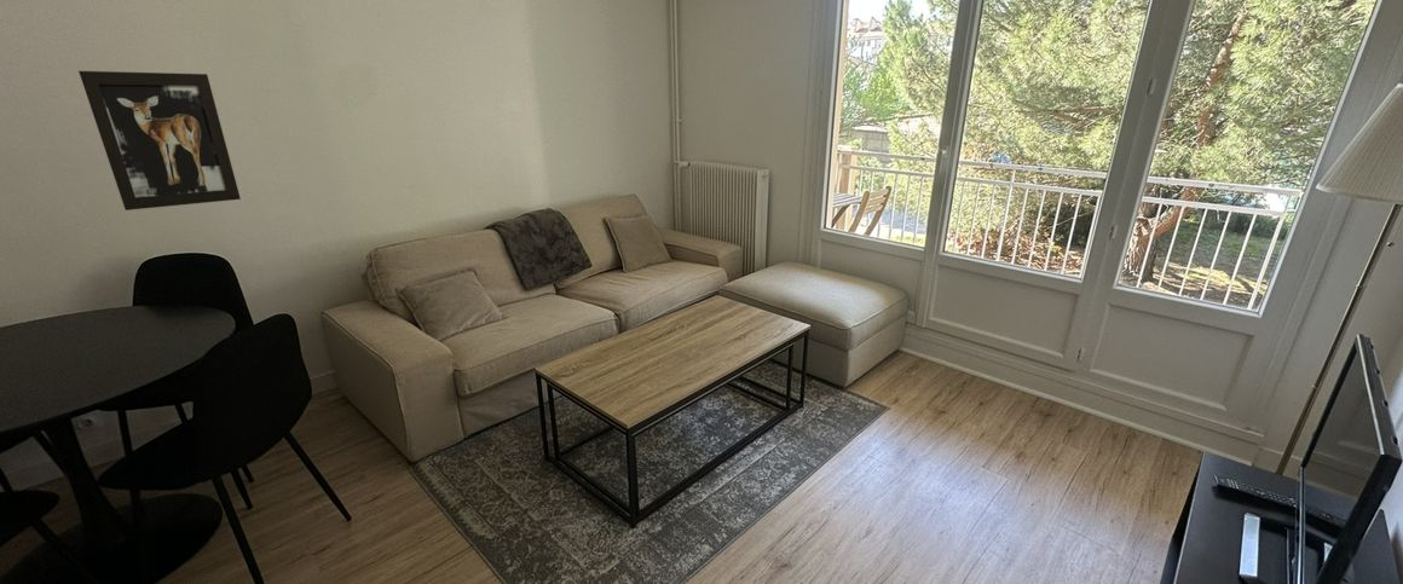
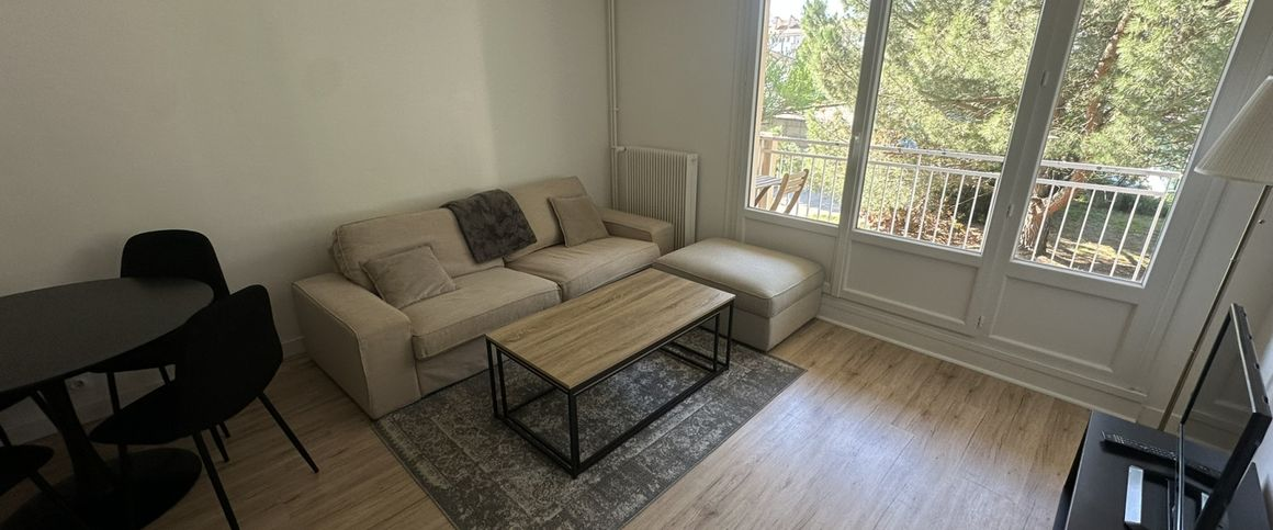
- wall art (167, 140)
